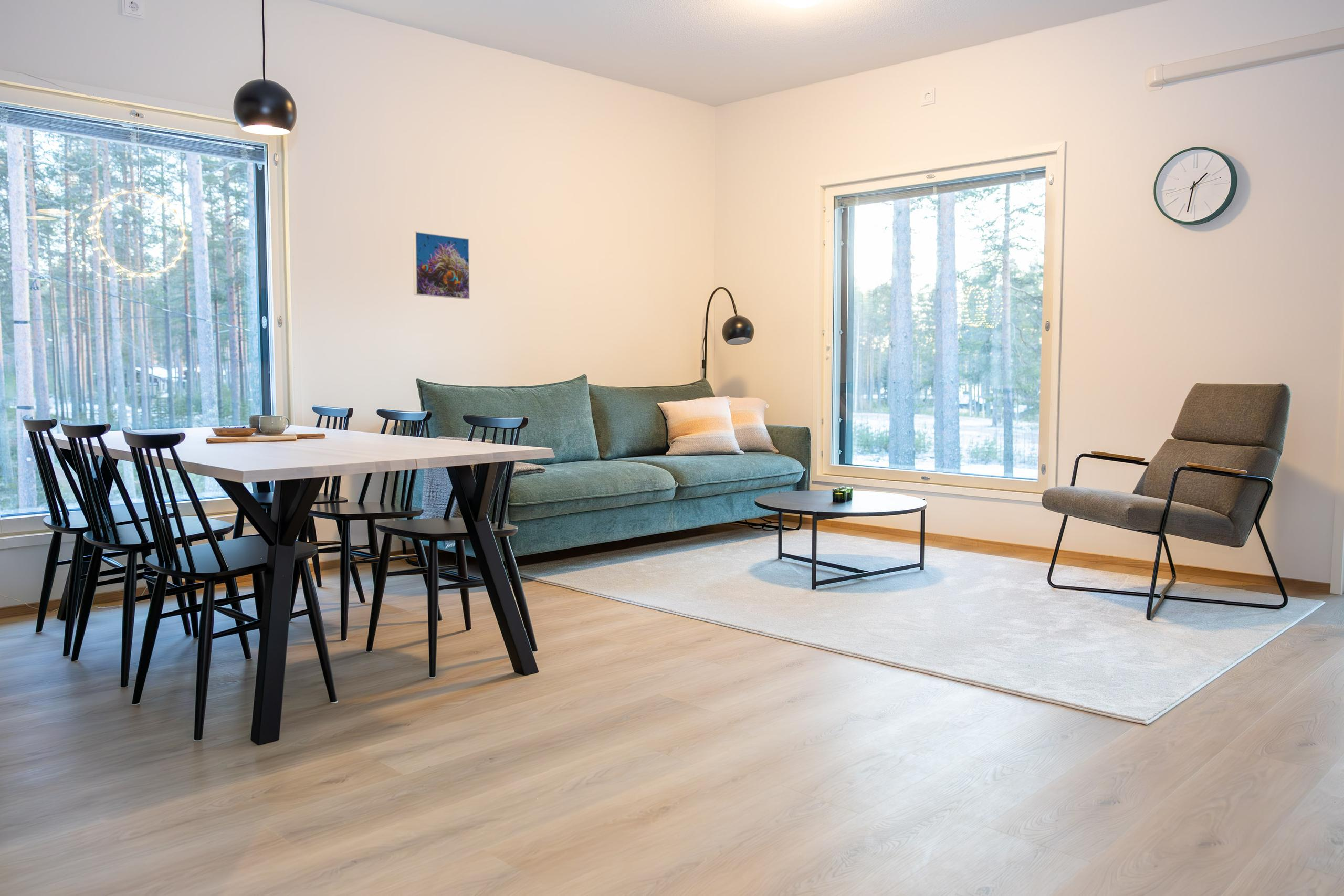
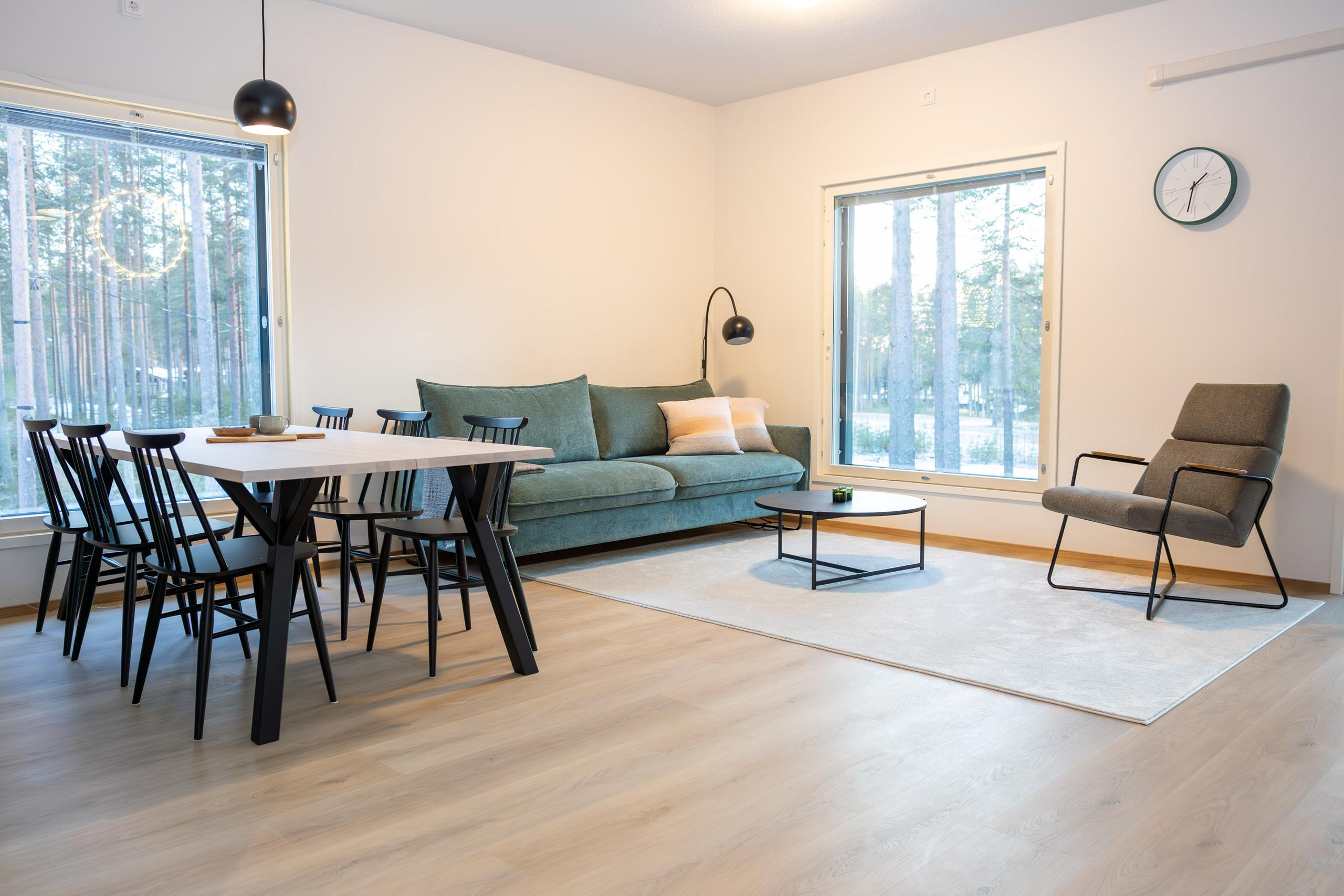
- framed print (442, 266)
